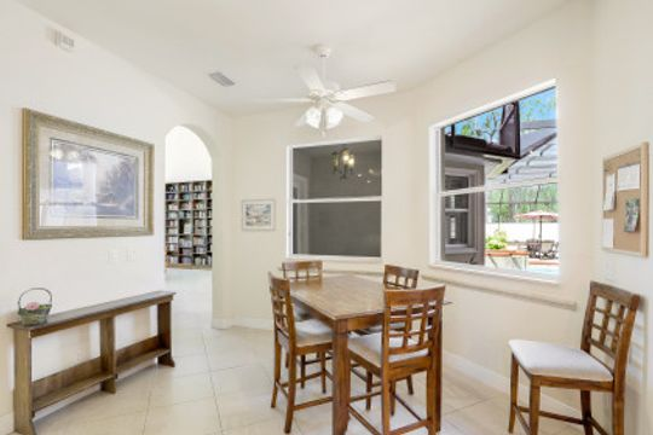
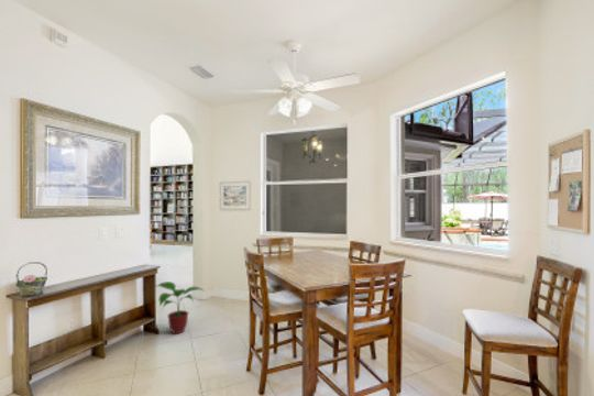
+ potted plant (170, 312)
